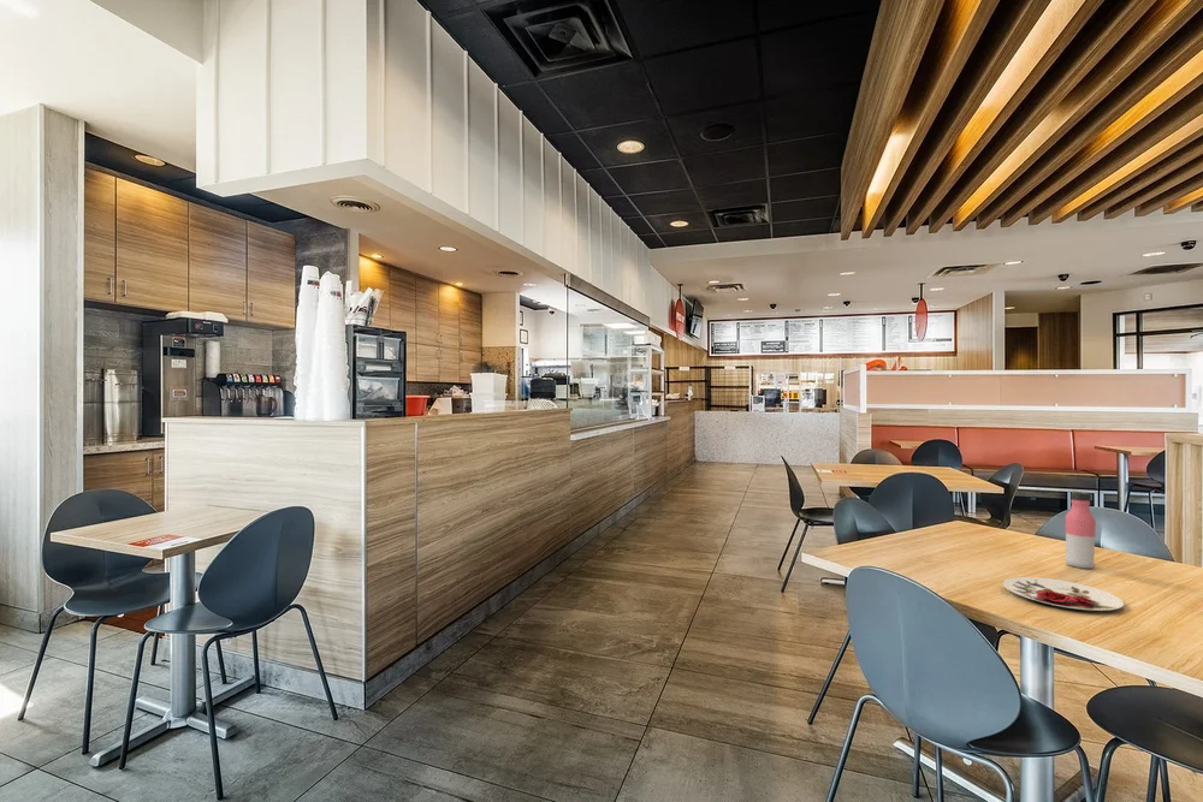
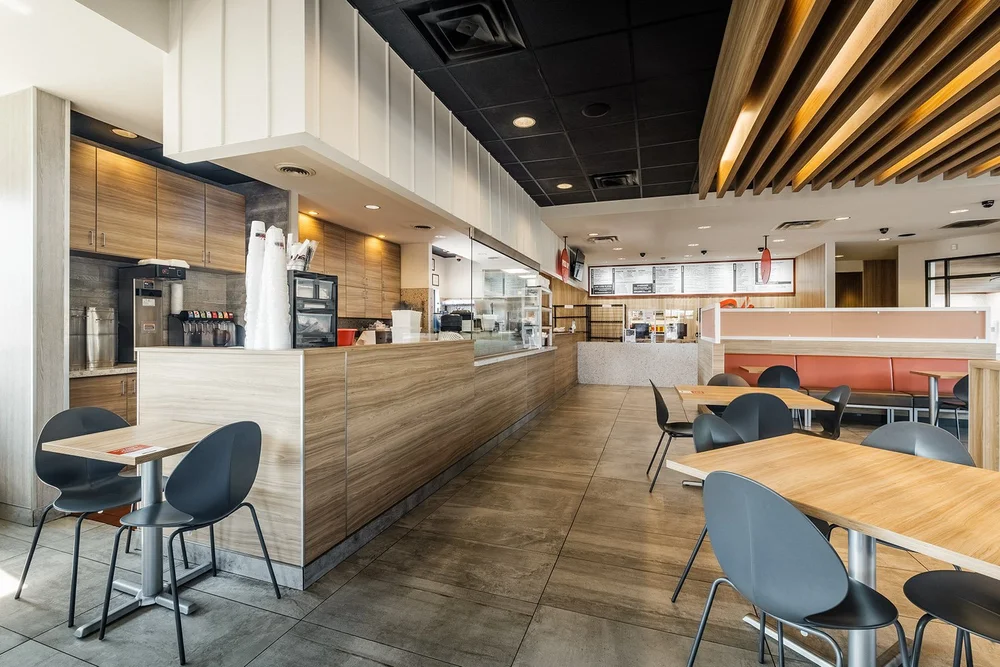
- plate (1060, 592)
- water bottle (1079, 528)
